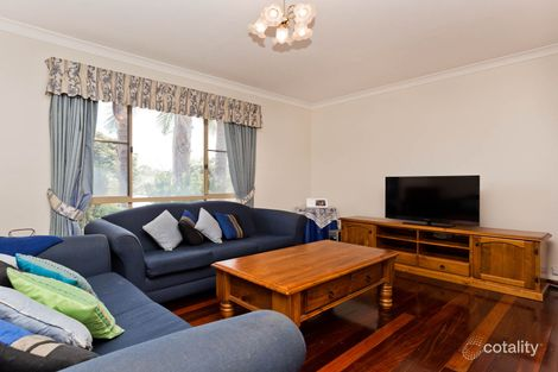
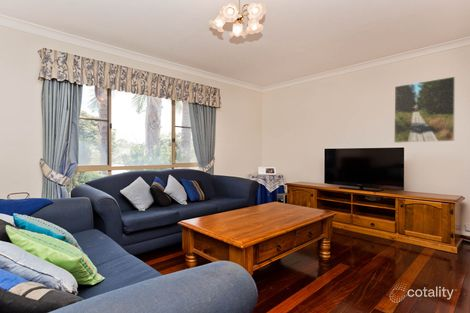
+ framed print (422, 111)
